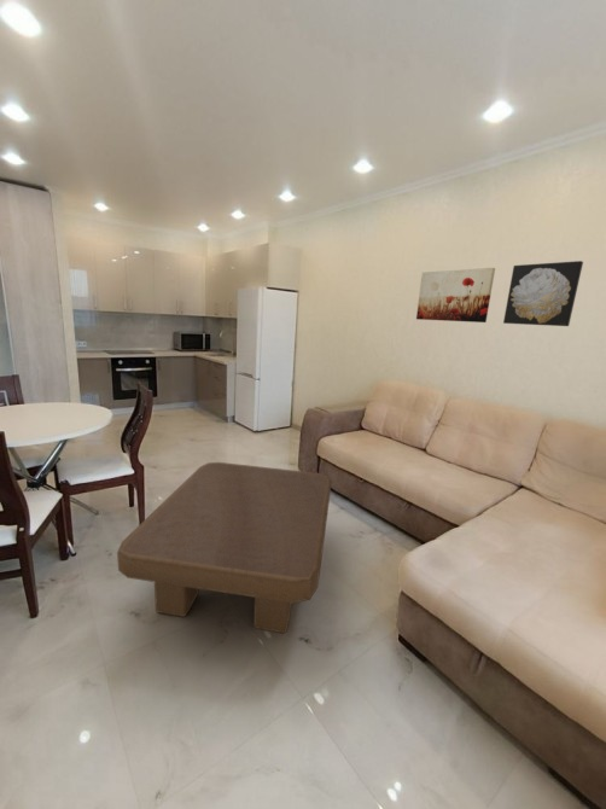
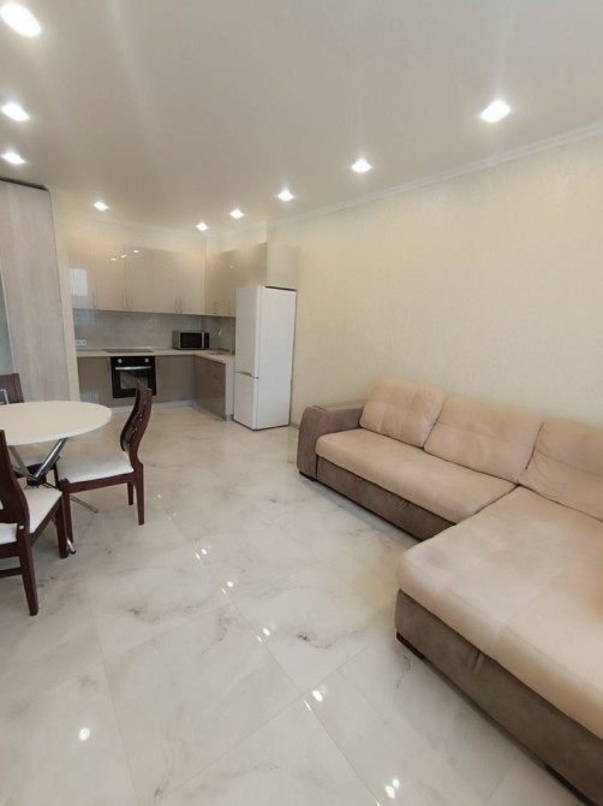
- wall art (451, 296)
- wall art (540, 295)
- coffee table (245, 536)
